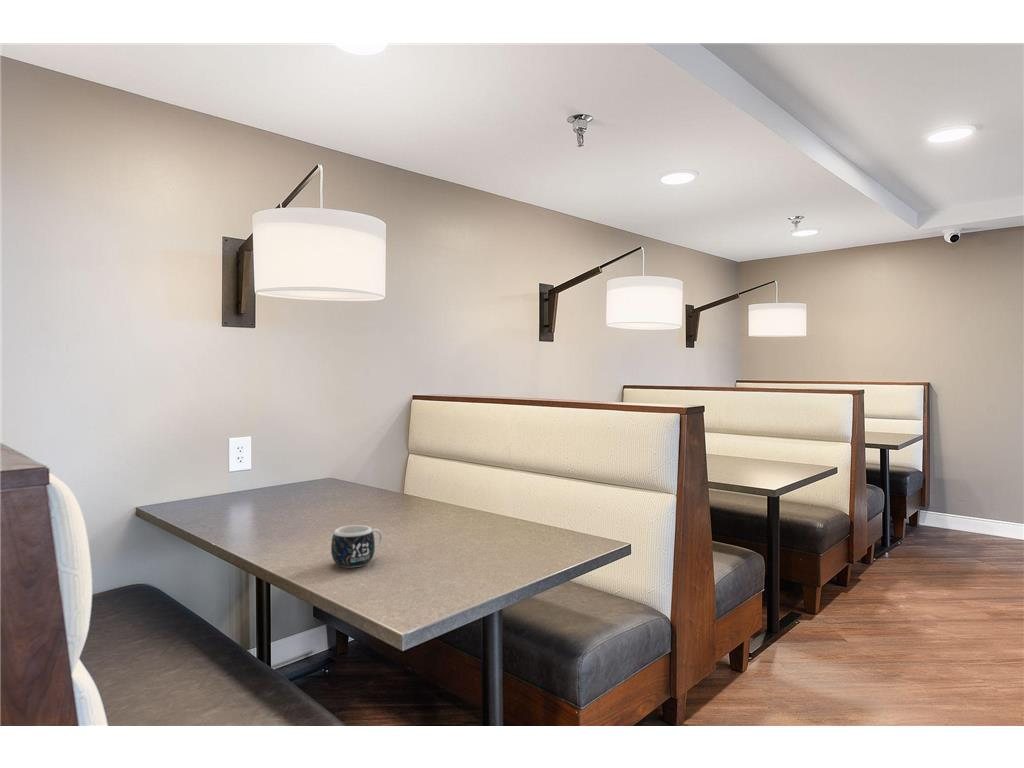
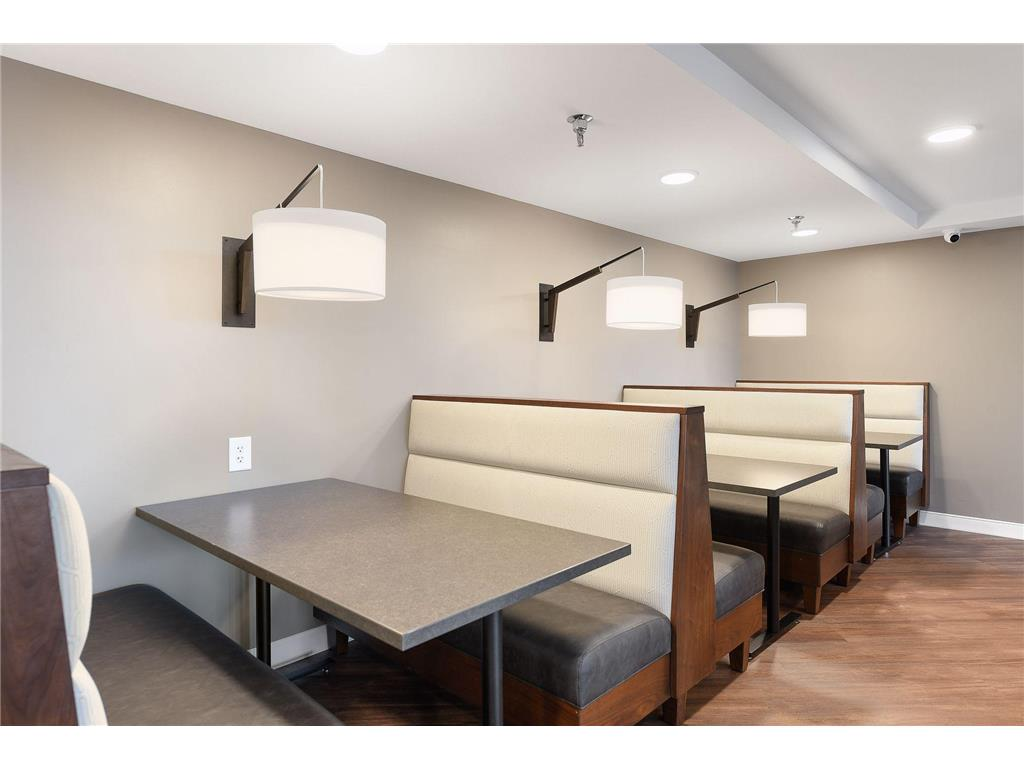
- mug (359, 544)
